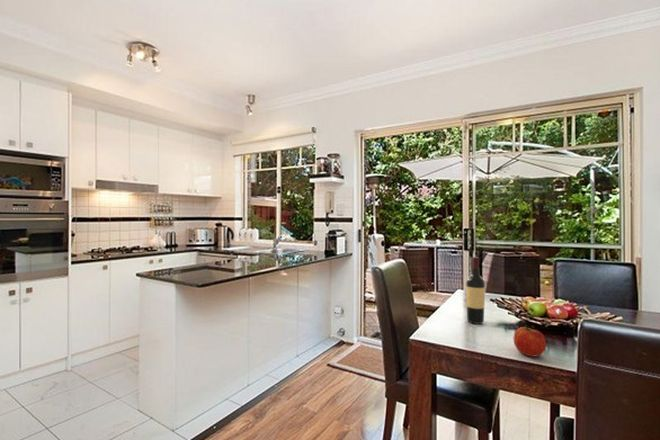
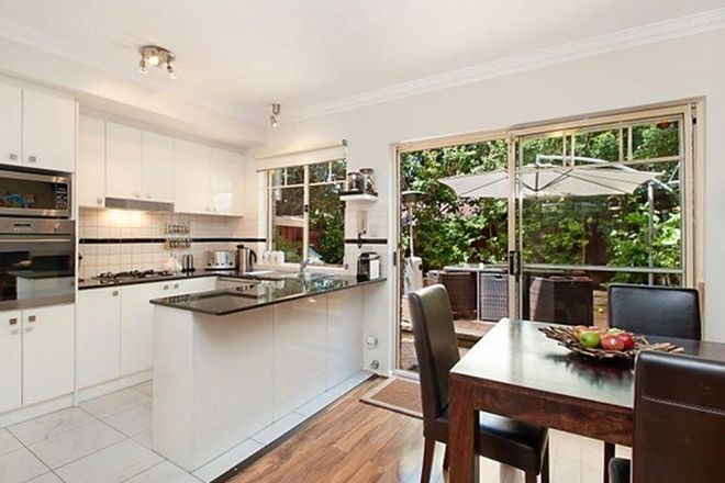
- apple (529, 340)
- wine bottle (475, 289)
